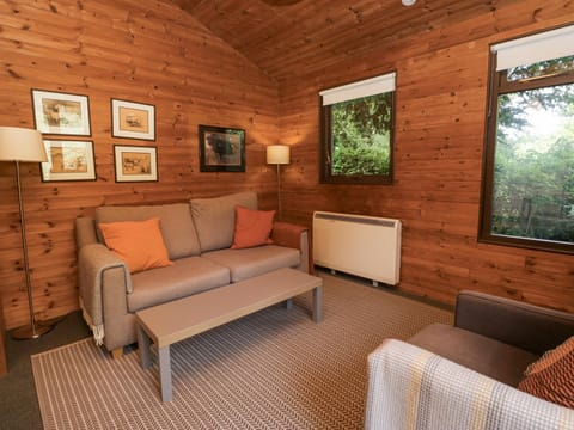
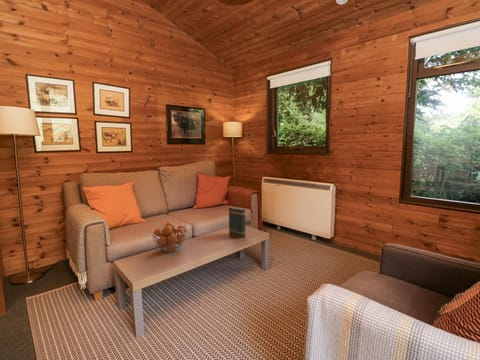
+ book (237, 221)
+ fruit basket (170, 236)
